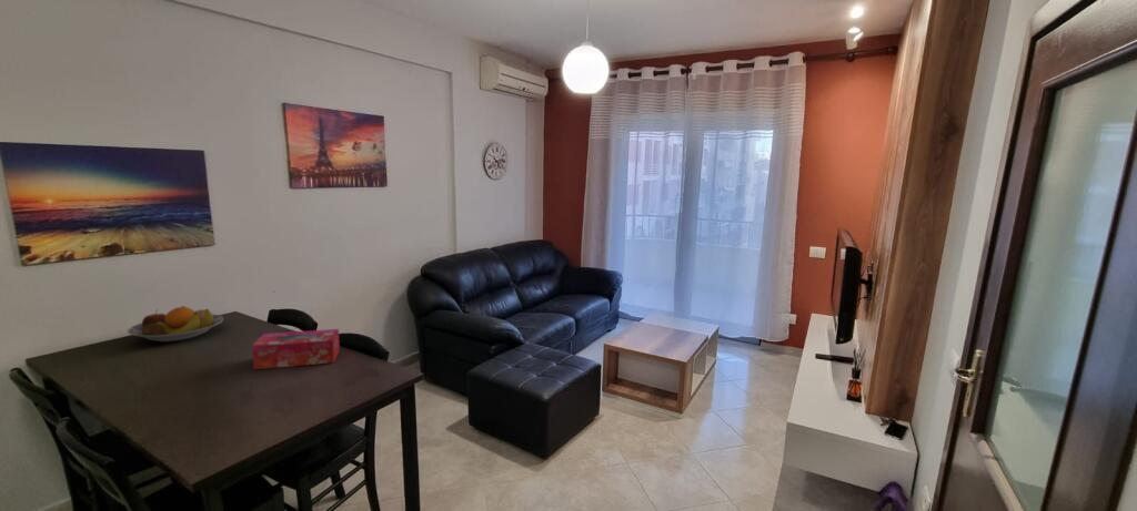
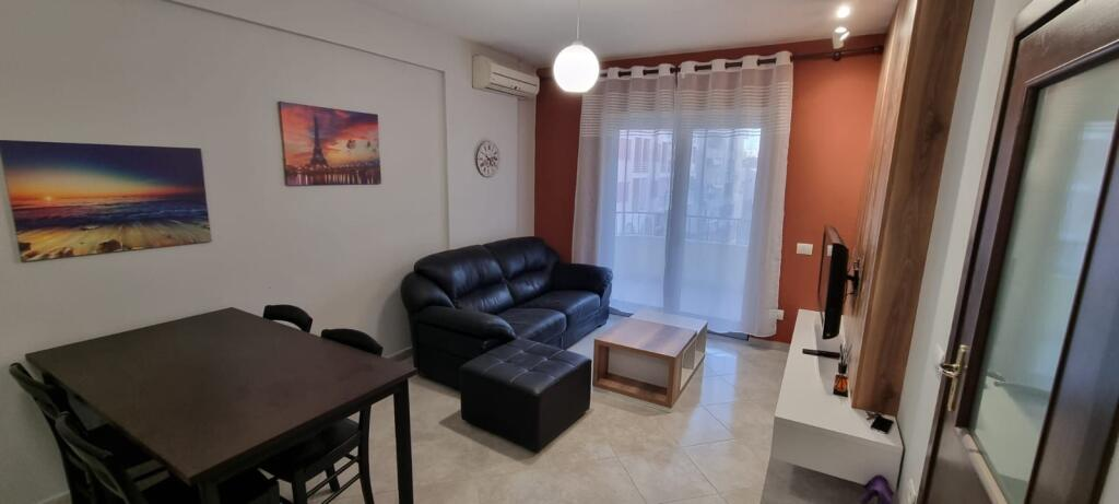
- tissue box (298, 348)
- fruit bowl (178, 320)
